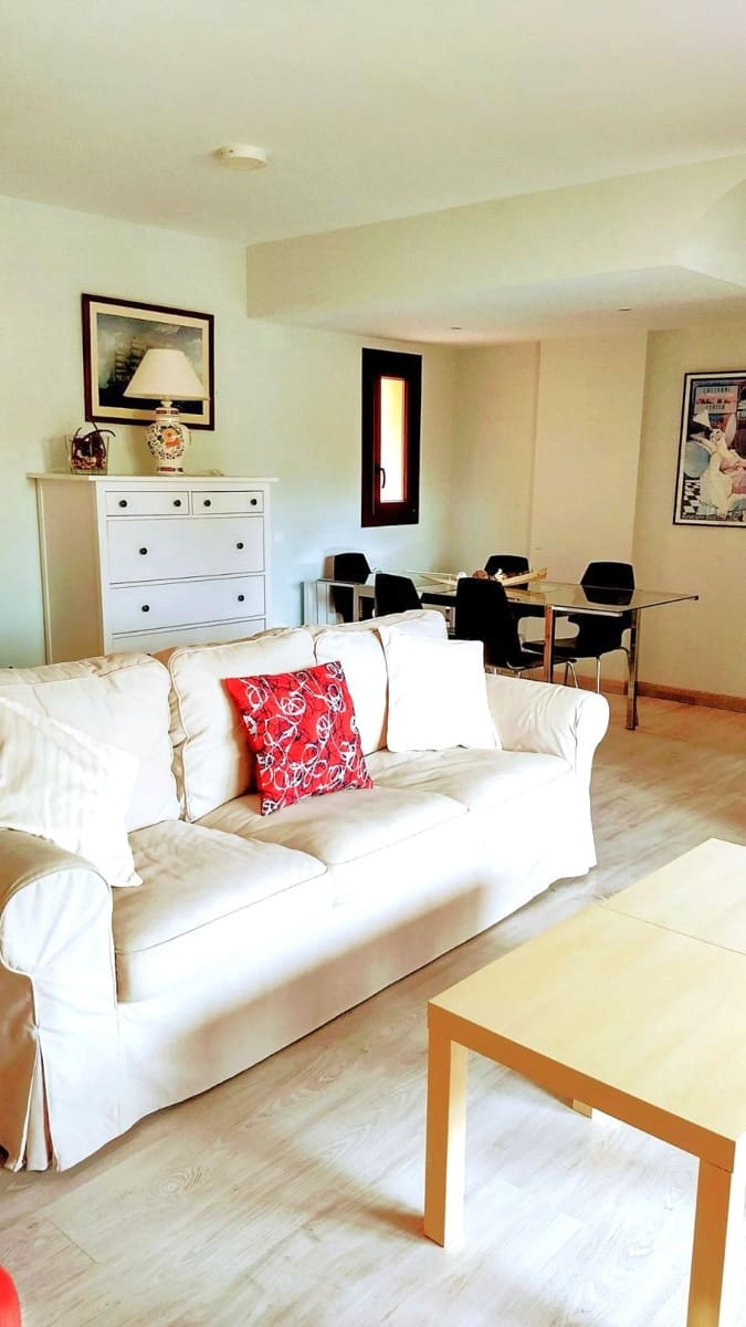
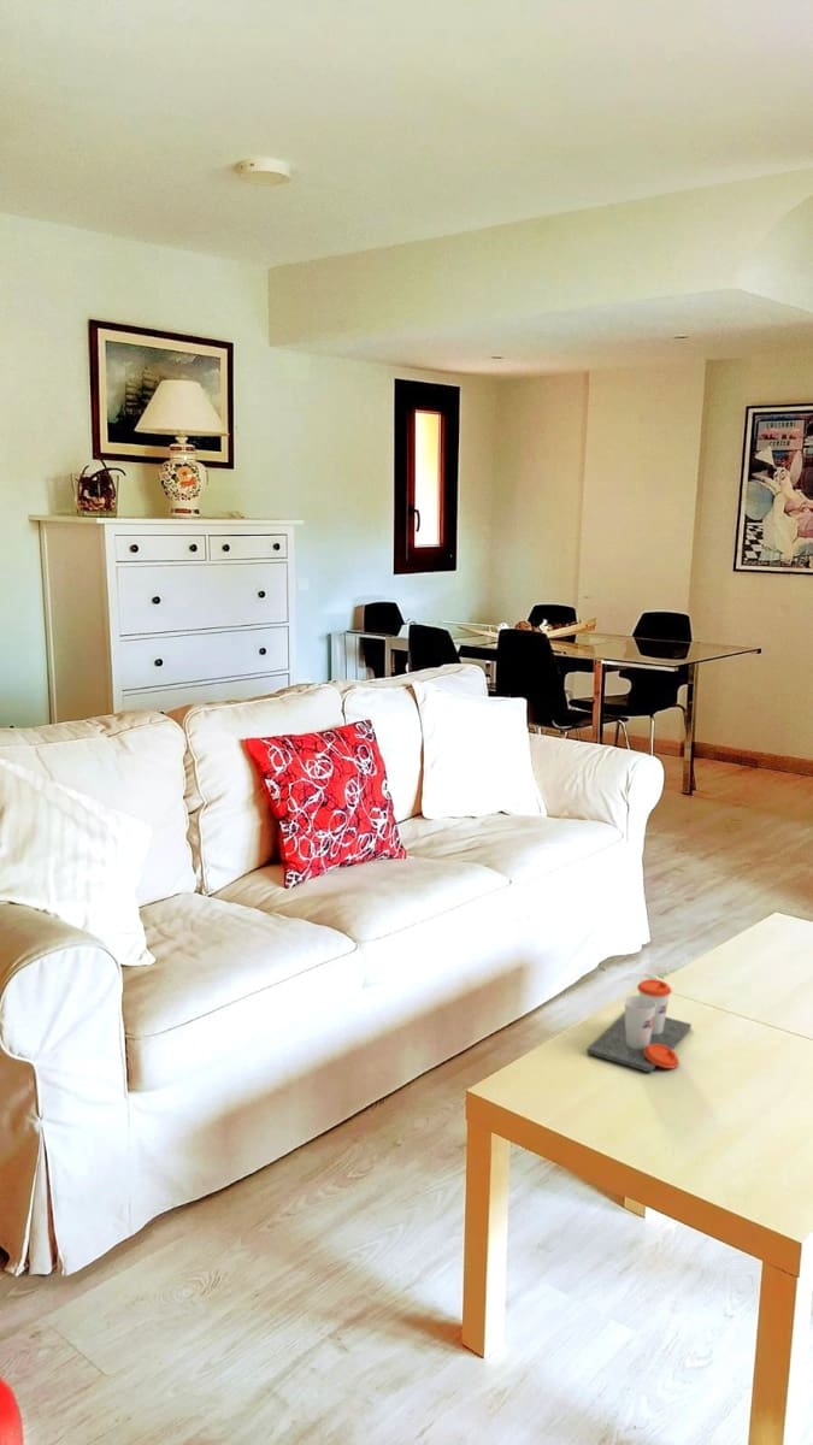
+ cup (648, 1018)
